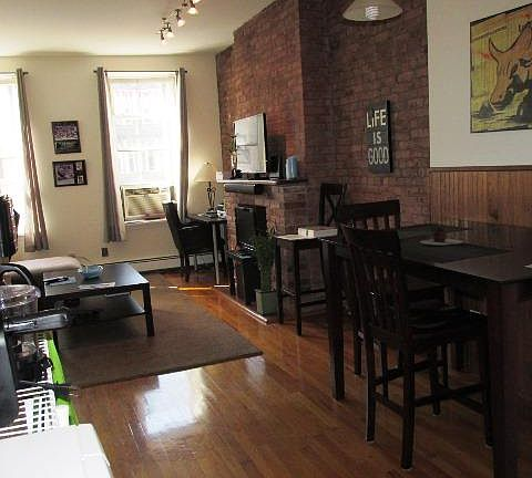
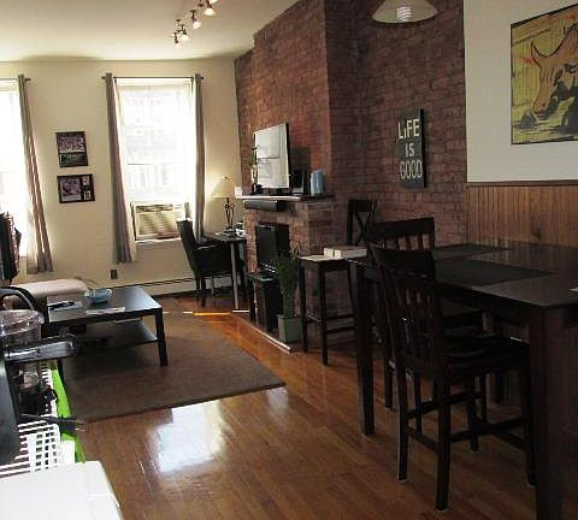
- teapot (441, 232)
